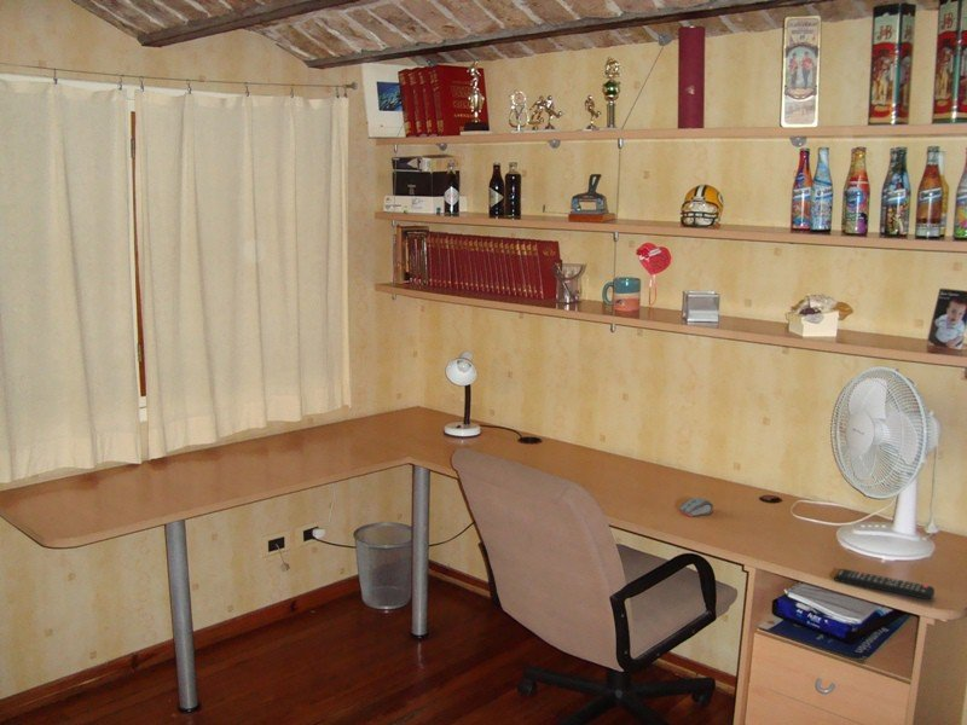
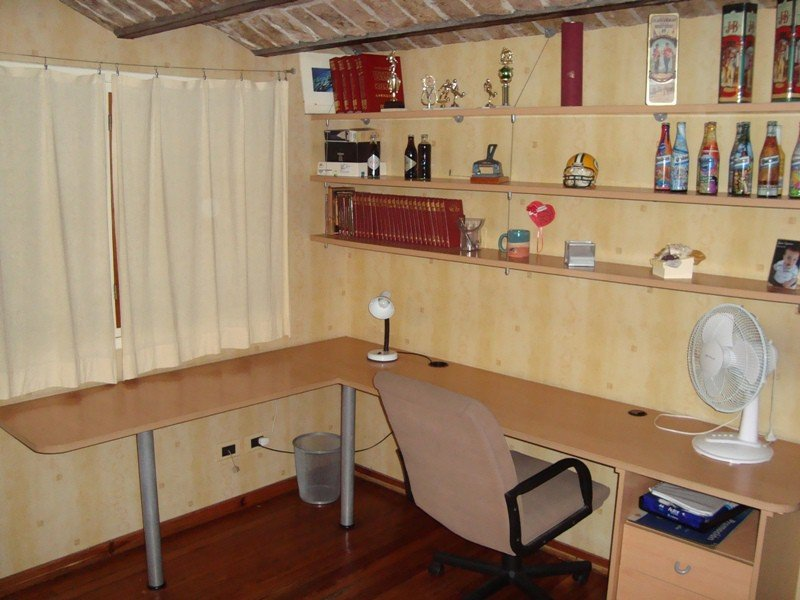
- computer mouse (696, 505)
- remote control (882, 584)
